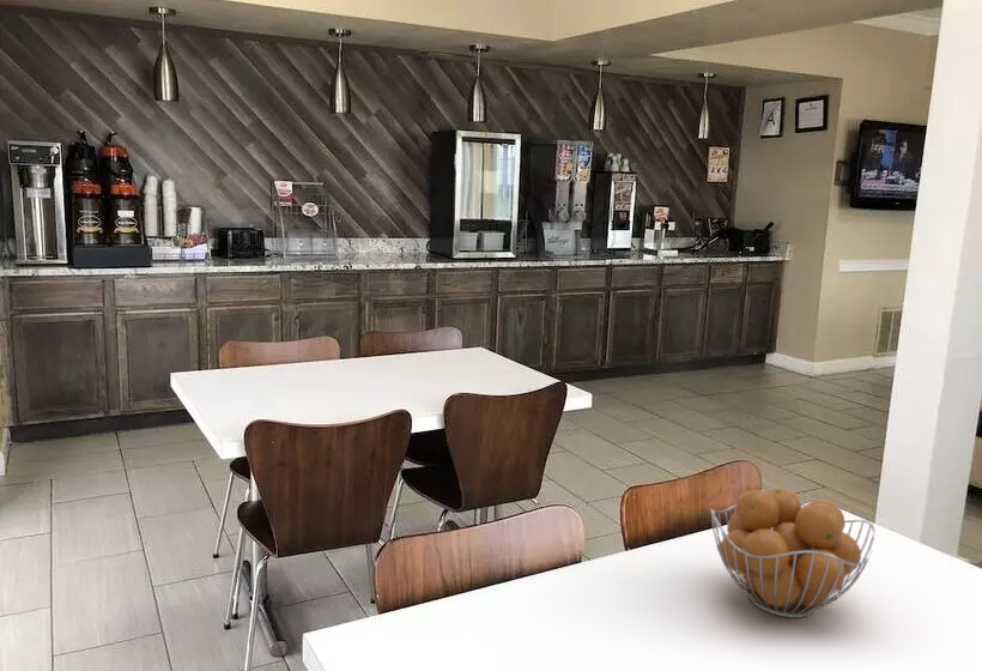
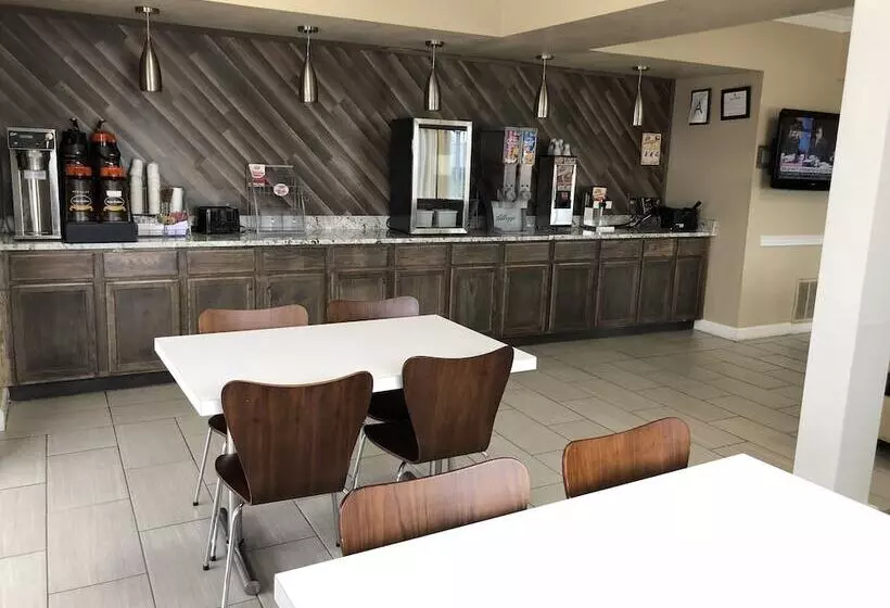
- fruit basket (787, 549)
